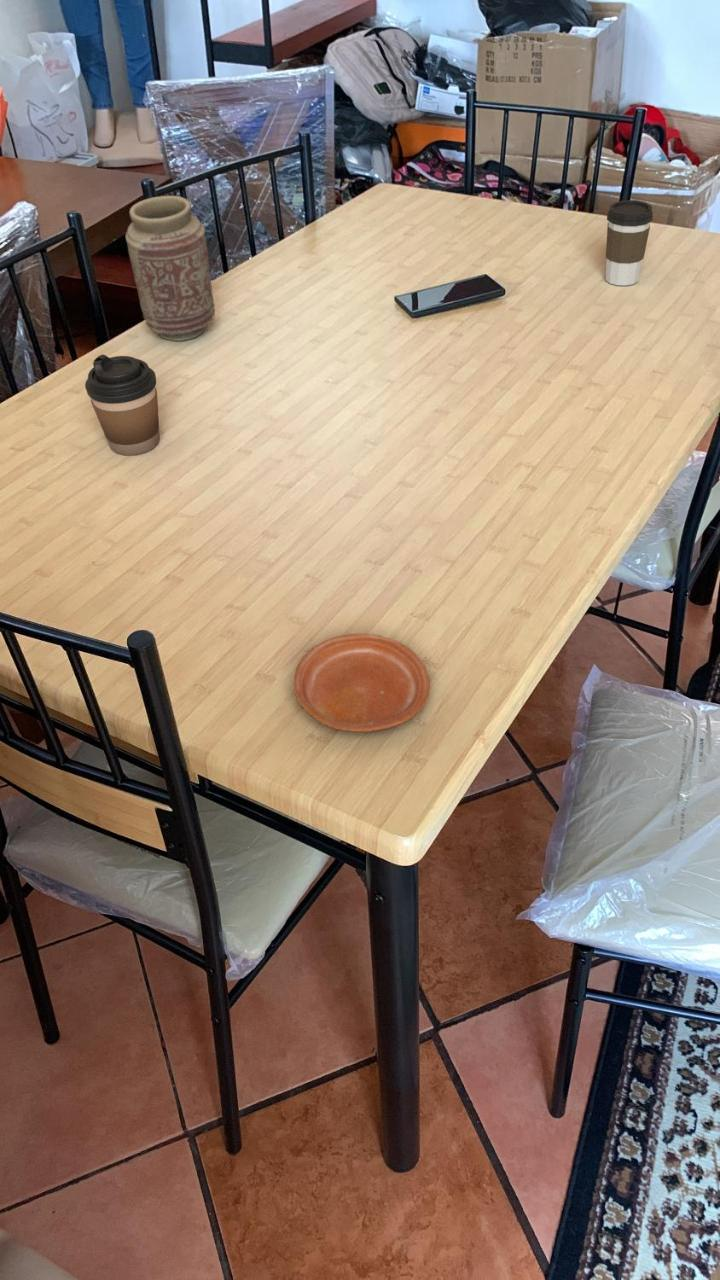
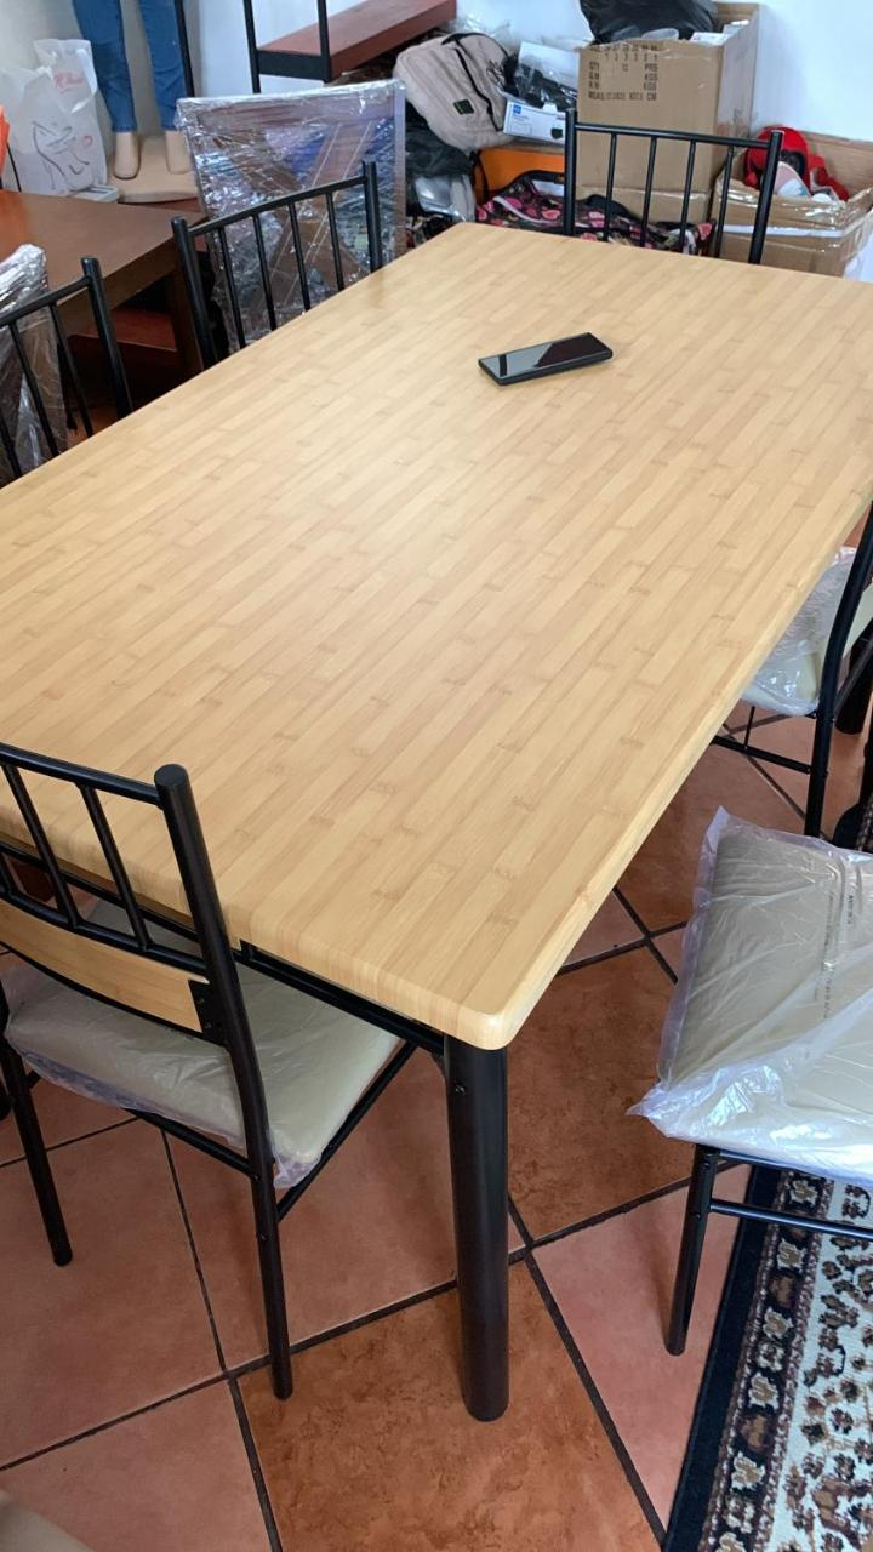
- plate (362, 688)
- coffee cup (626, 244)
- vase (172, 271)
- coffee cup (125, 402)
